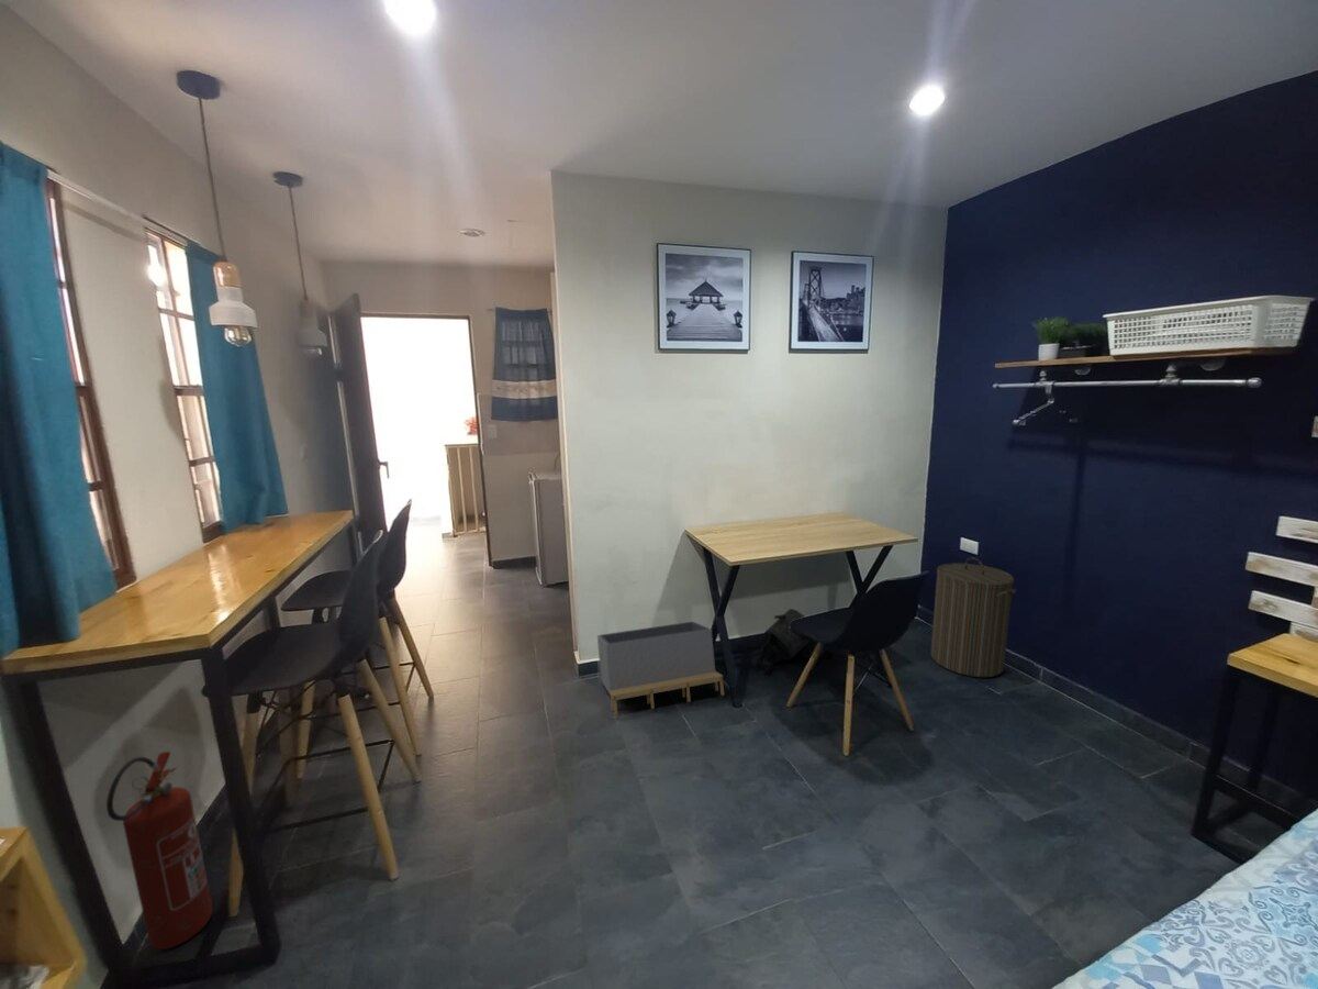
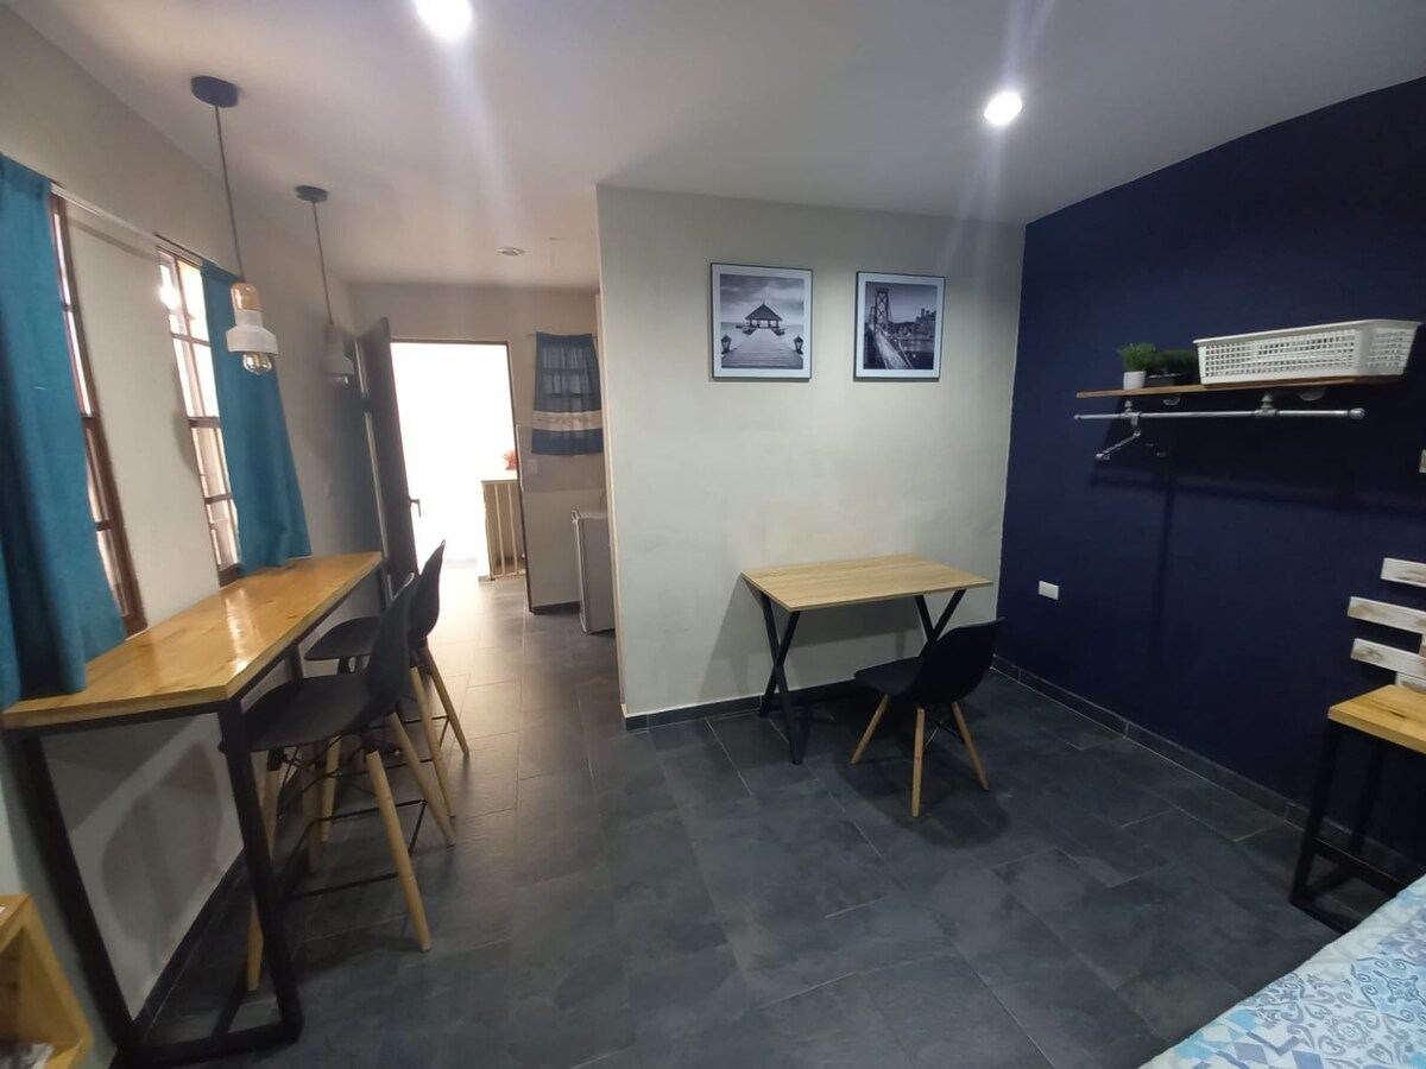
- fire extinguisher (156, 848)
- laundry hamper (970, 610)
- storage bin (658, 659)
- toy figure (784, 635)
